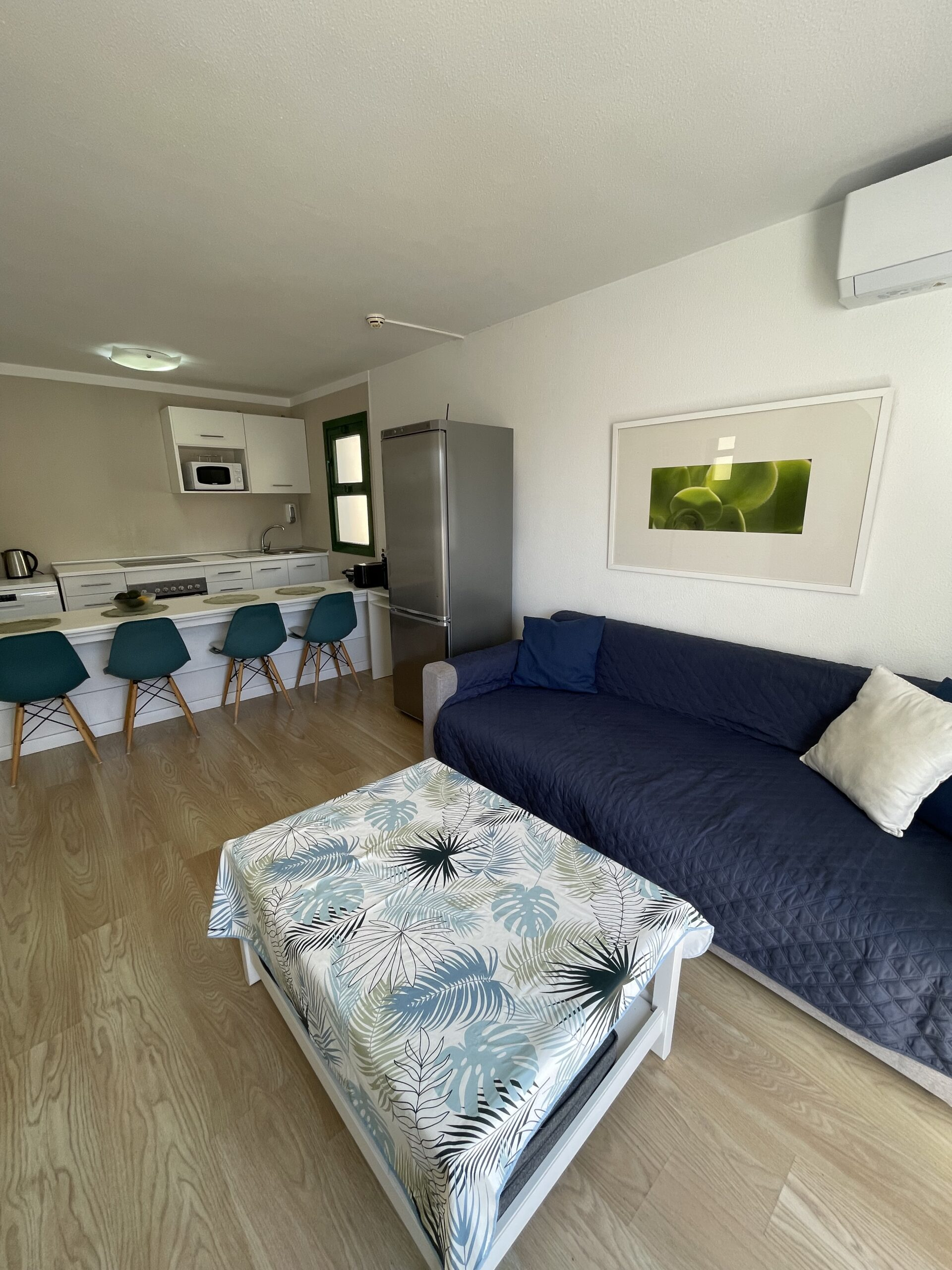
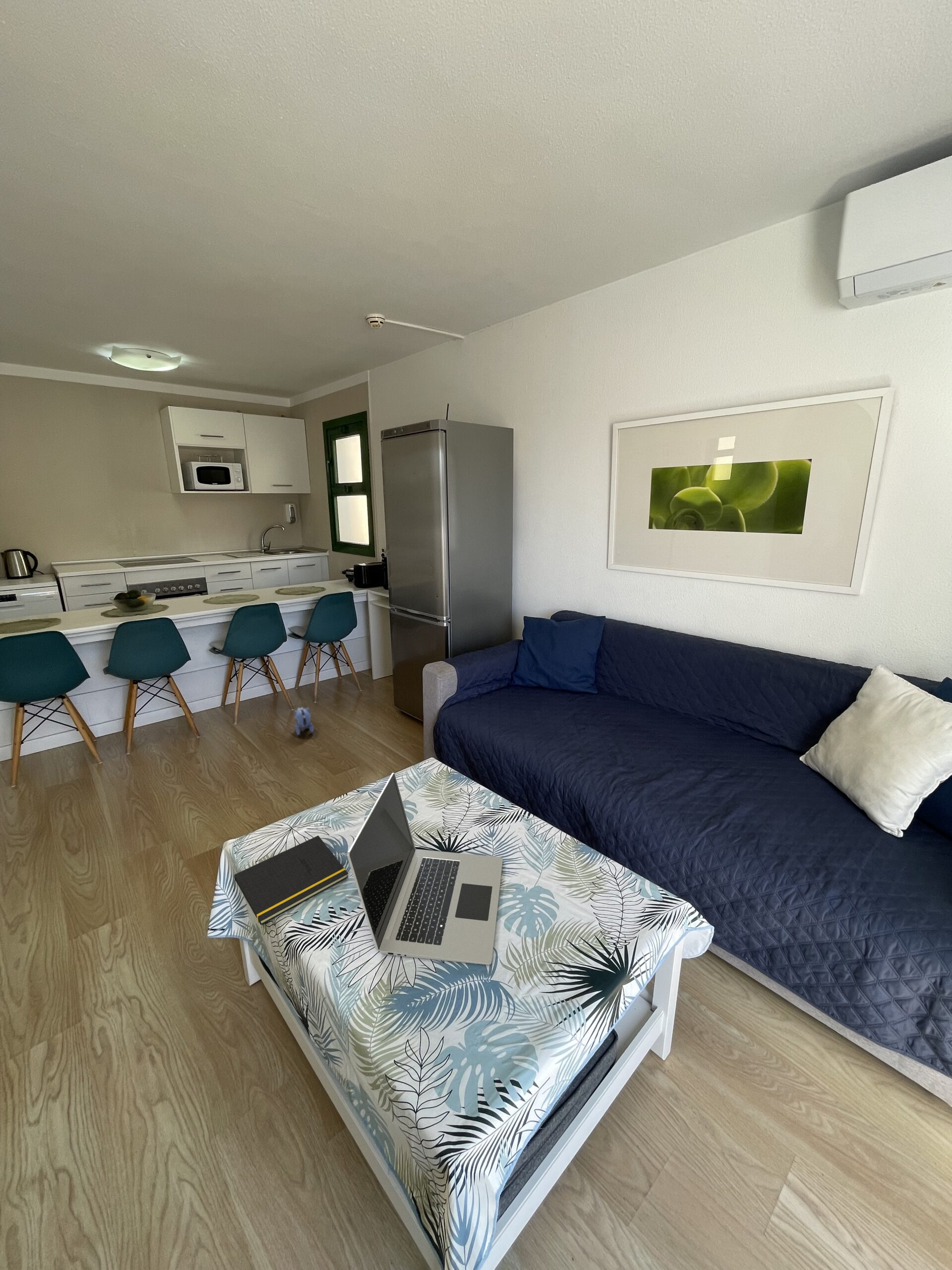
+ laptop (436, 857)
+ notepad (292, 876)
+ plush toy (302, 719)
